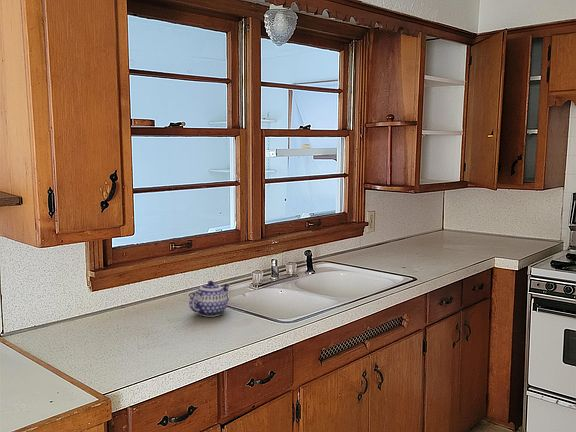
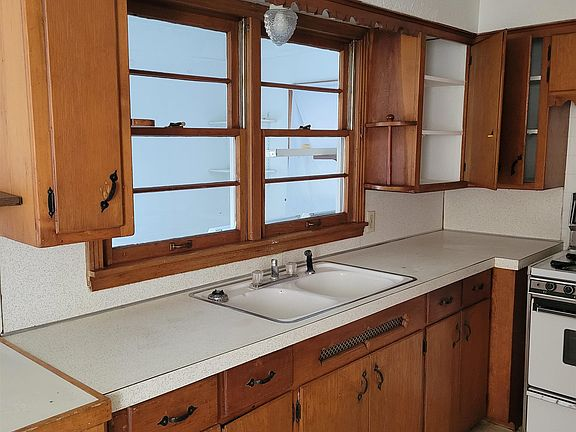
- teapot (210, 297)
